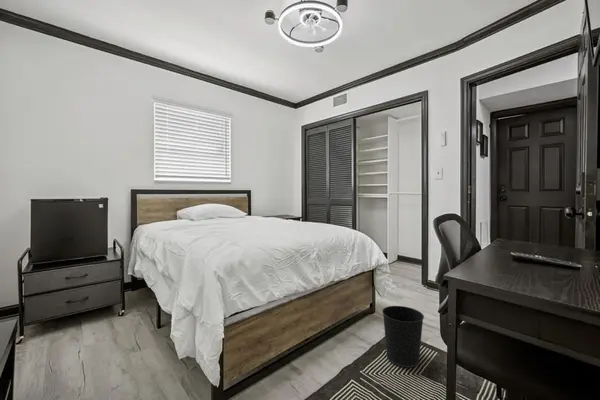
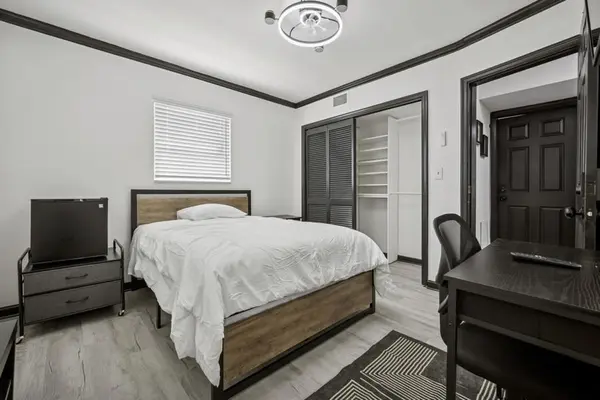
- wastebasket (402, 335)
